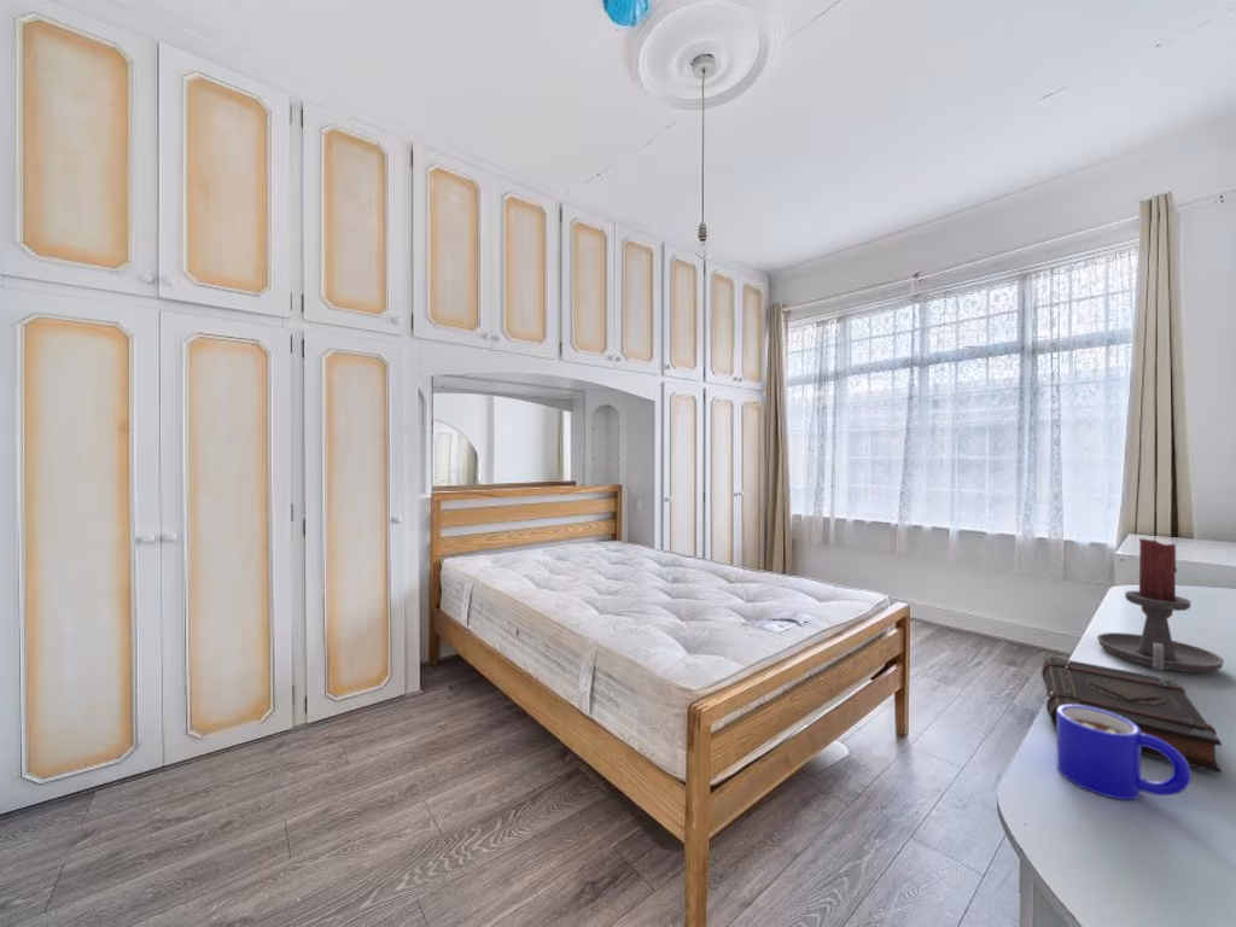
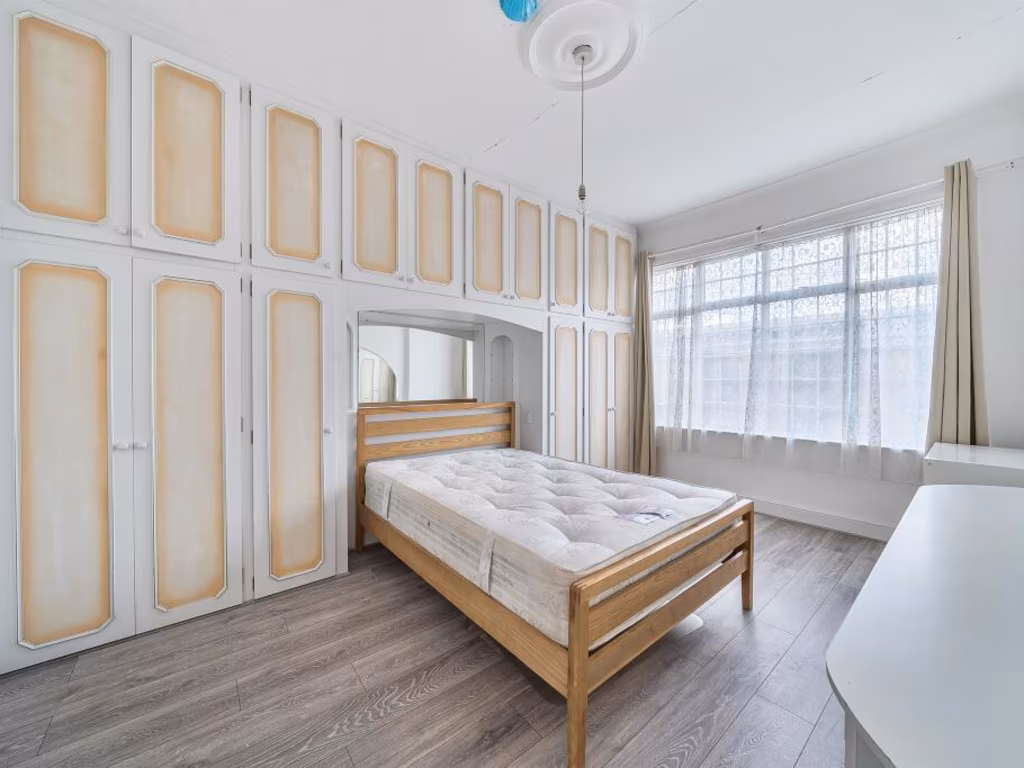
- candle holder (1156, 600)
- mug (1119, 754)
- book (1115, 702)
